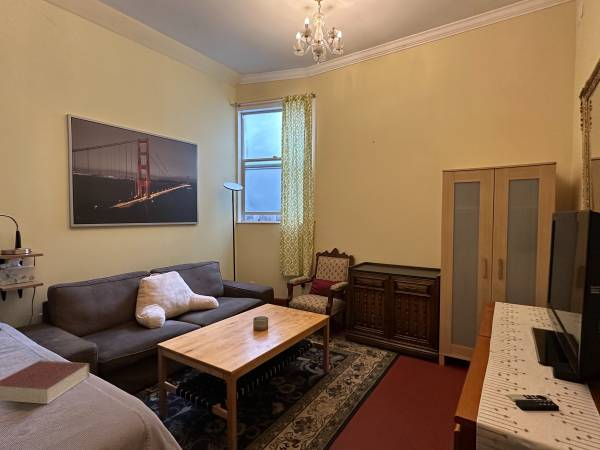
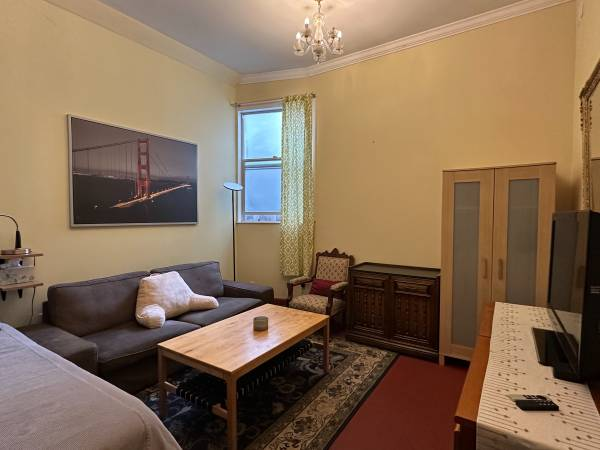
- book (43, 380)
